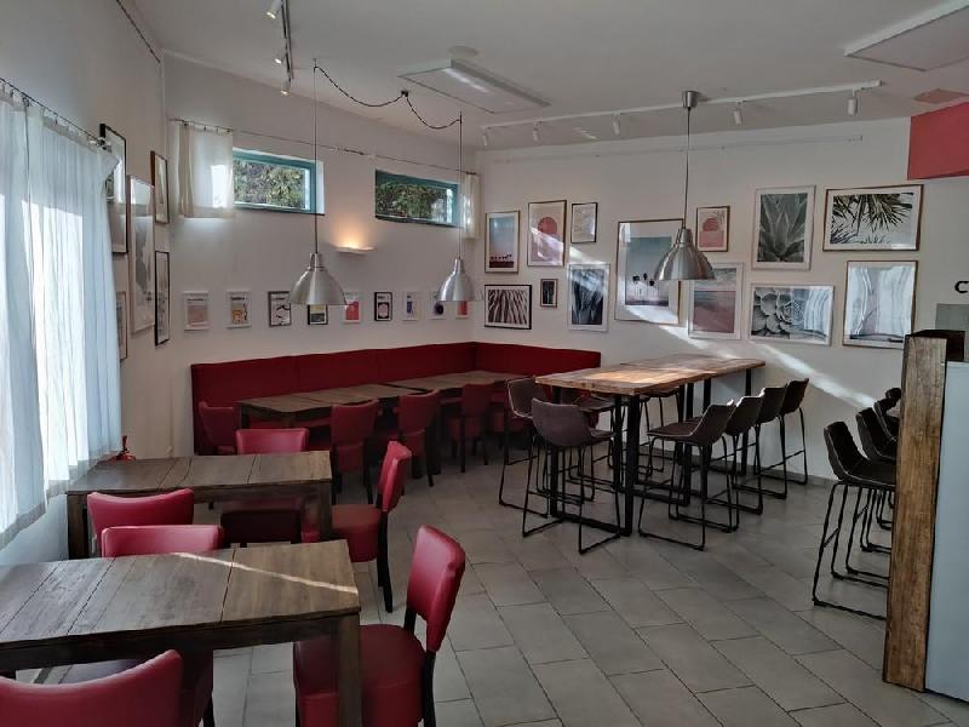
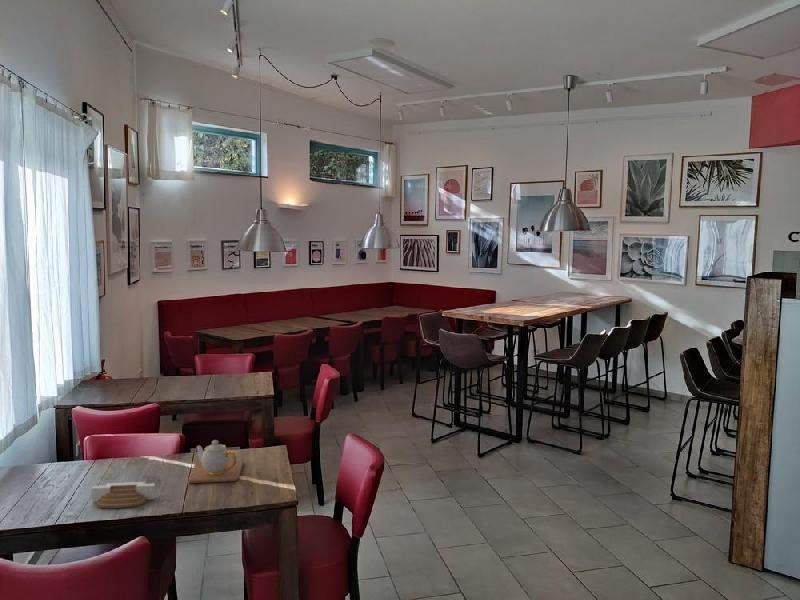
+ architectural model (122, 495)
+ teapot (216, 455)
